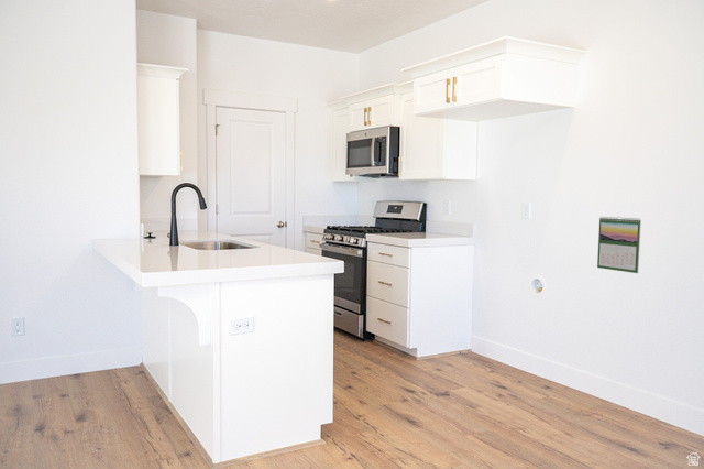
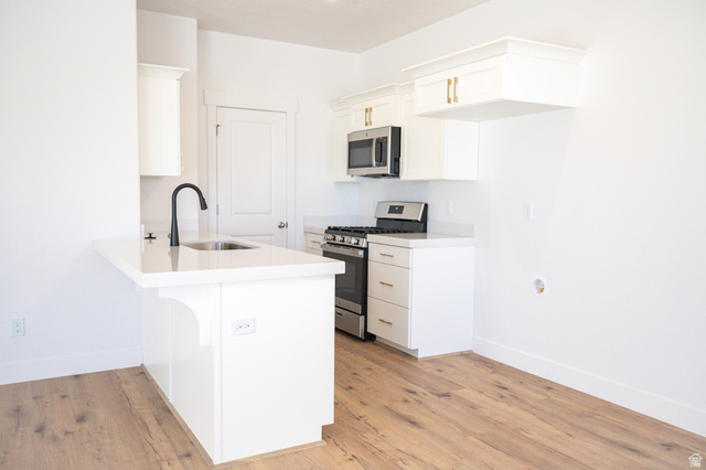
- calendar (618, 243)
